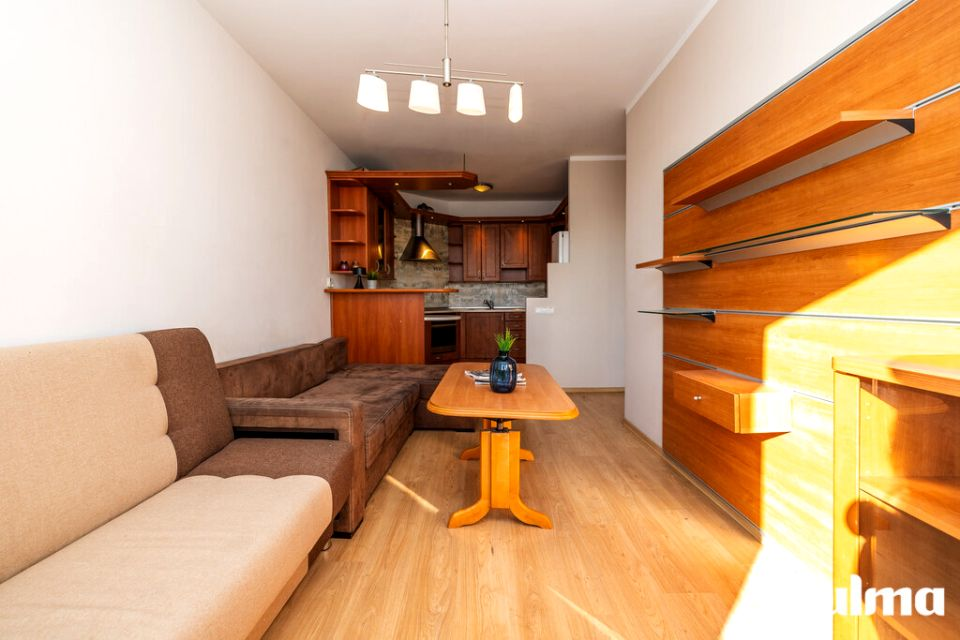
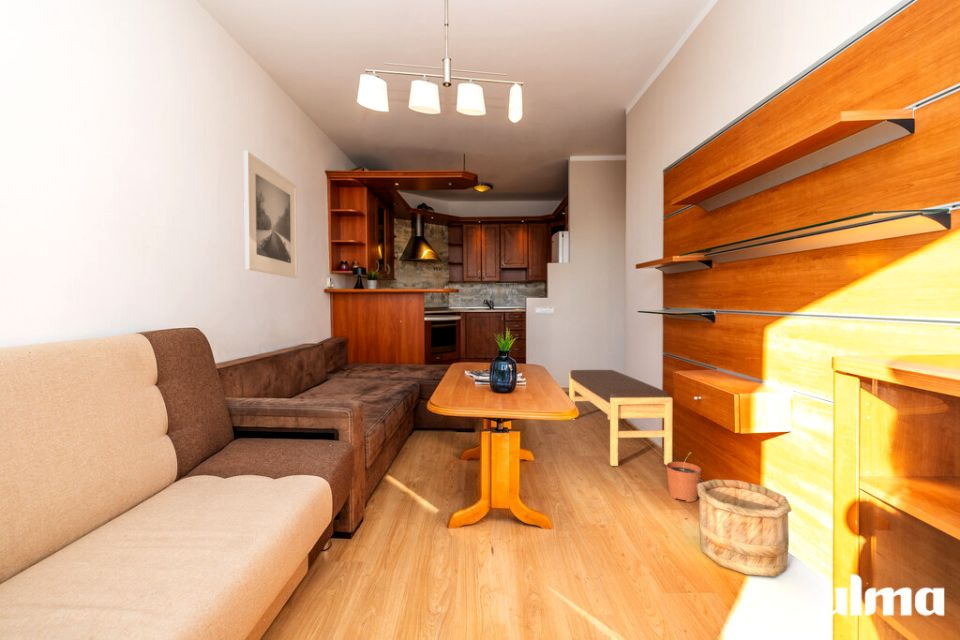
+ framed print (273, 222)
+ wooden bucket (742, 524)
+ bench (611, 408)
+ plant pot (683, 474)
